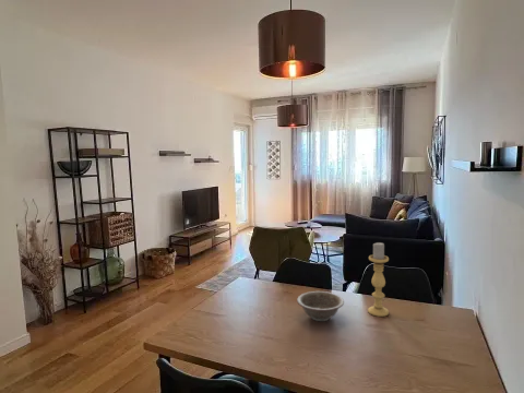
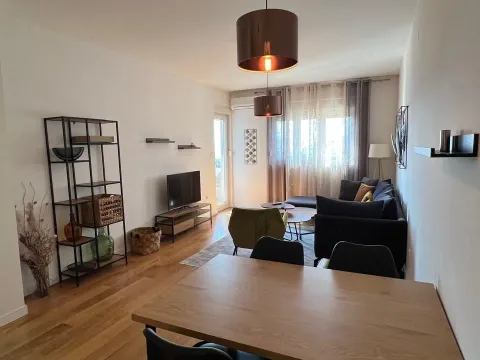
- decorative bowl (320, 308)
- candle holder (378, 277)
